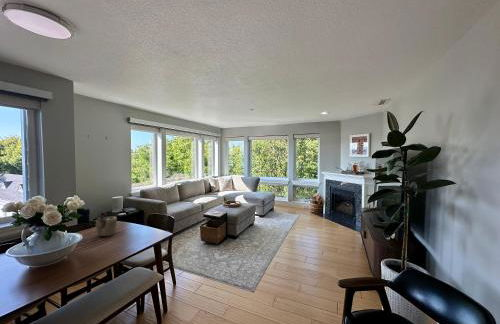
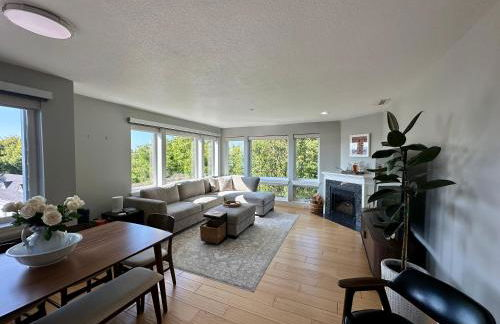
- teapot (106, 224)
